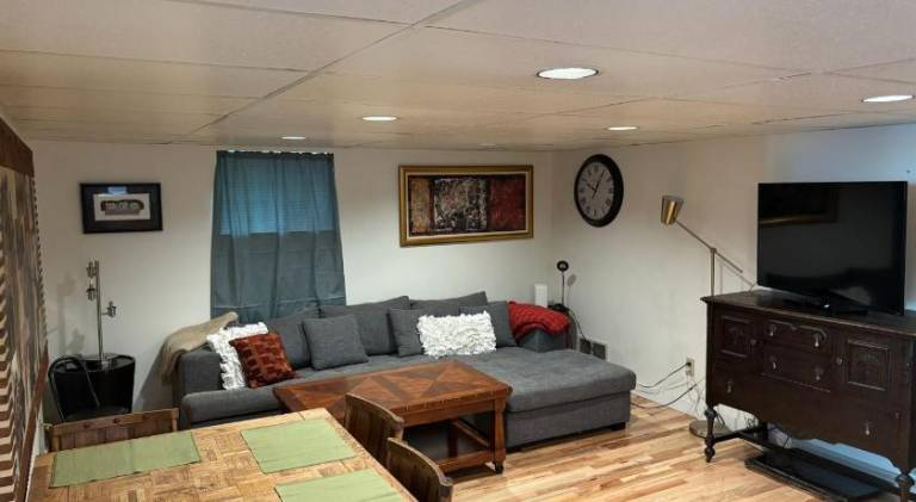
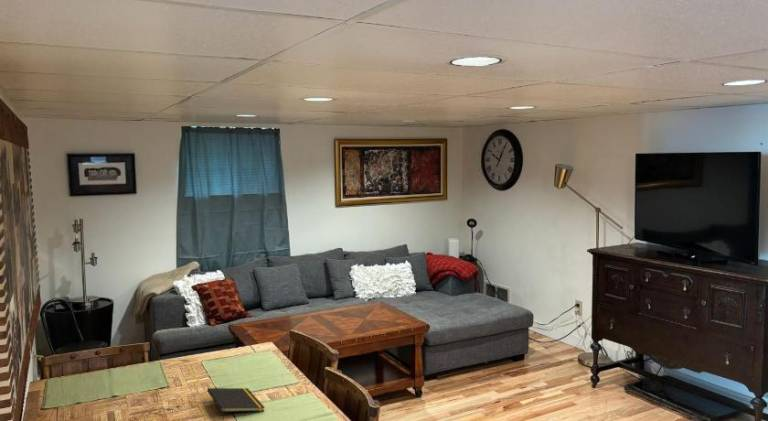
+ notepad (235, 399)
